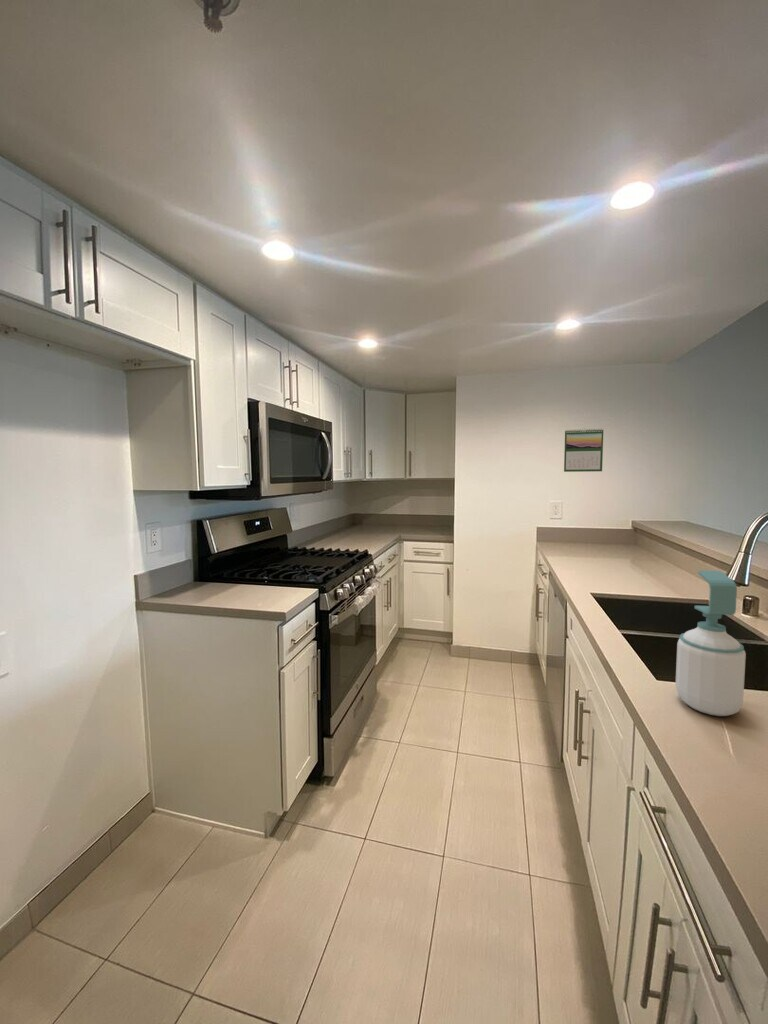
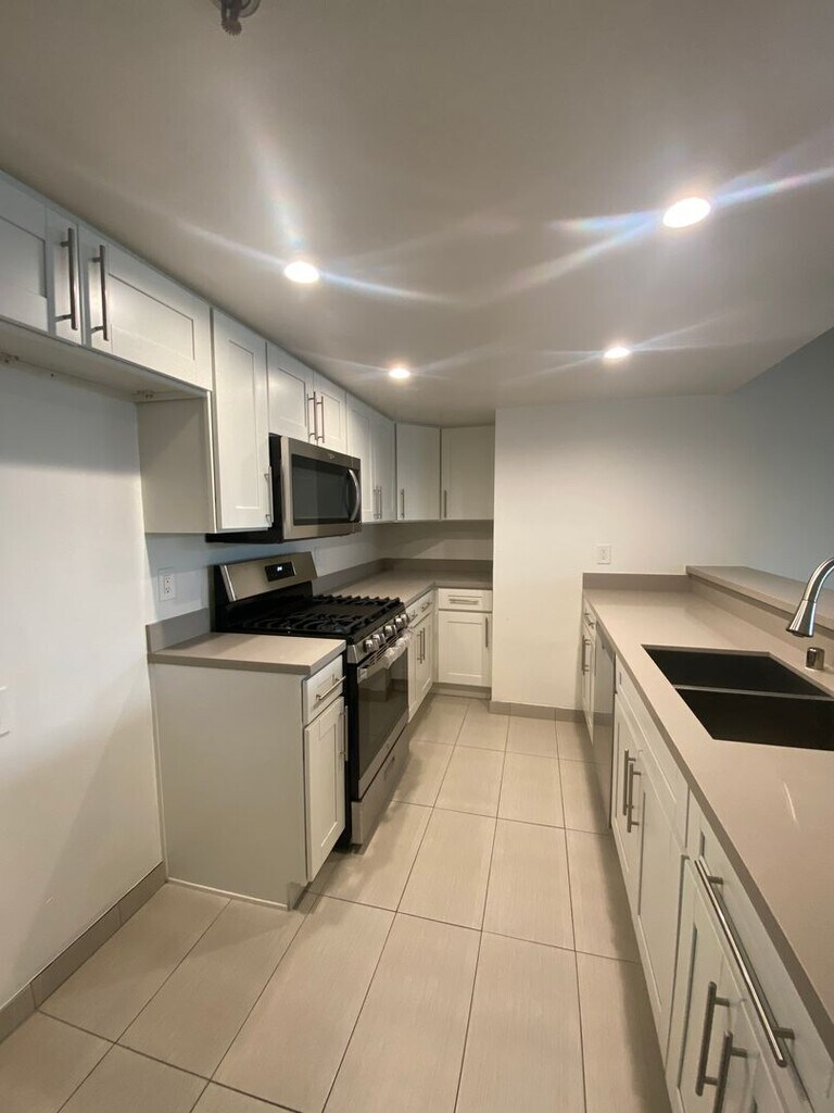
- calendar (583, 450)
- soap bottle (710, 639)
